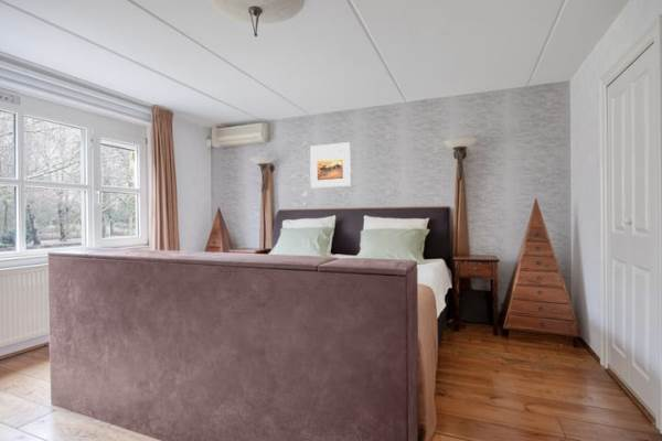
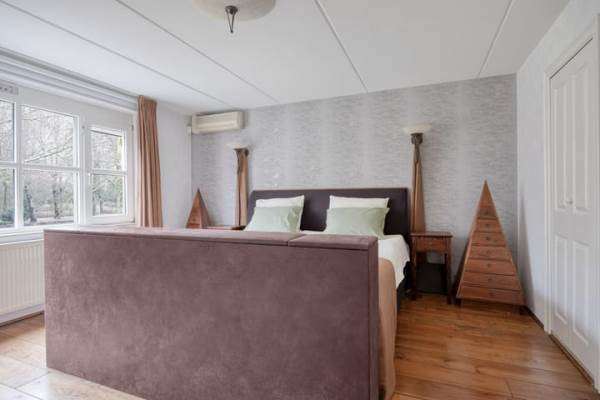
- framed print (330, 165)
